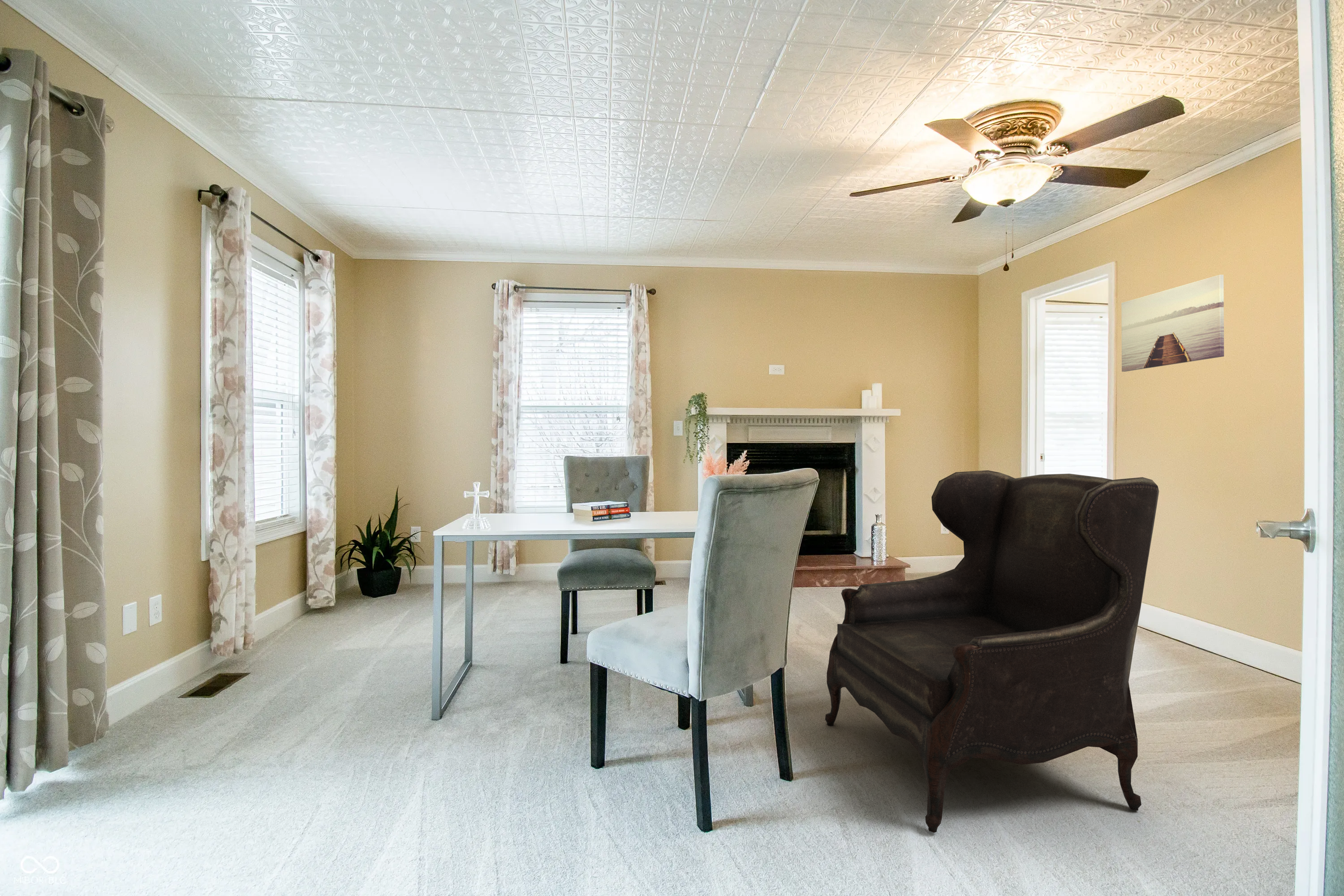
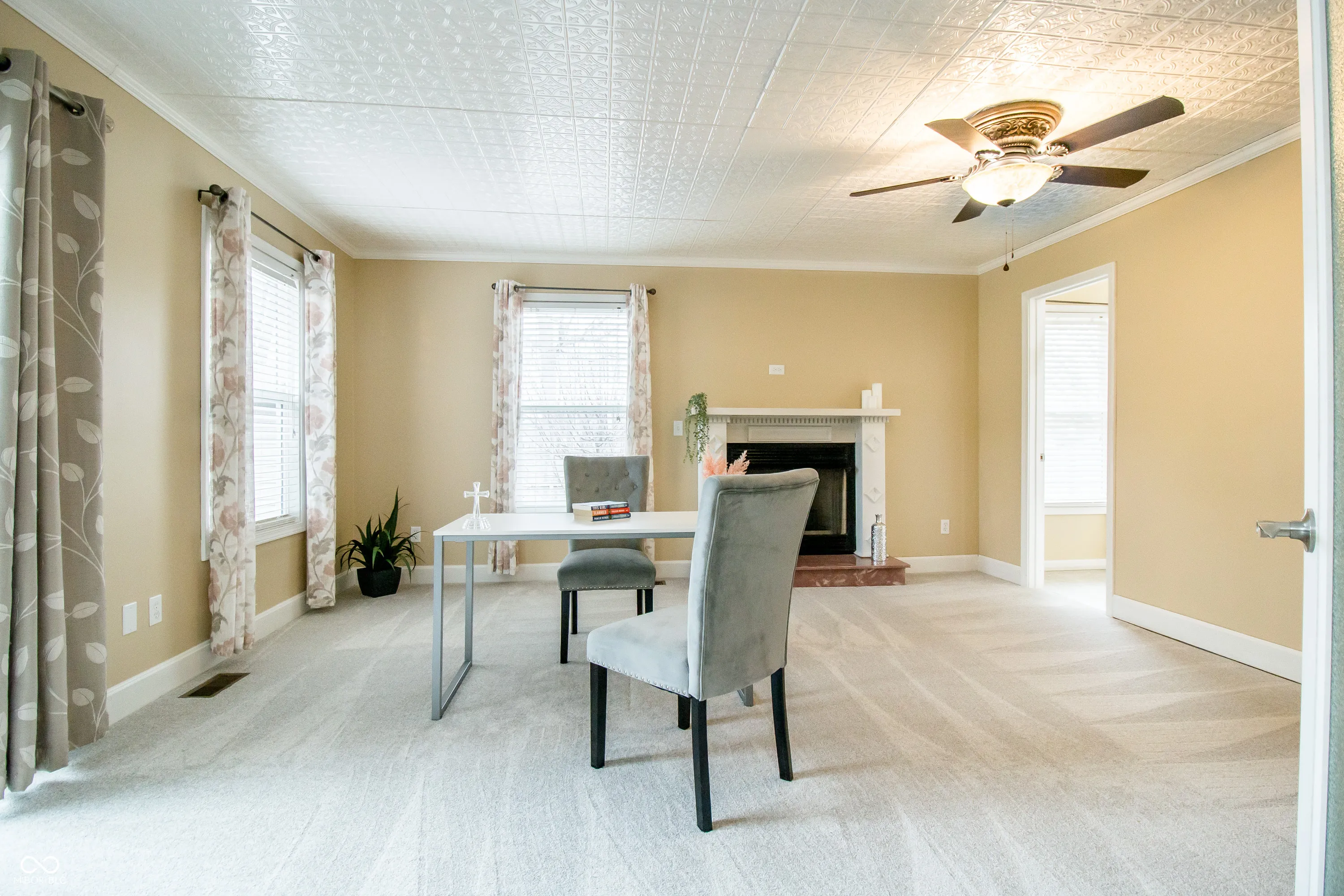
- armchair (975, 616)
- wall art (1168, 327)
